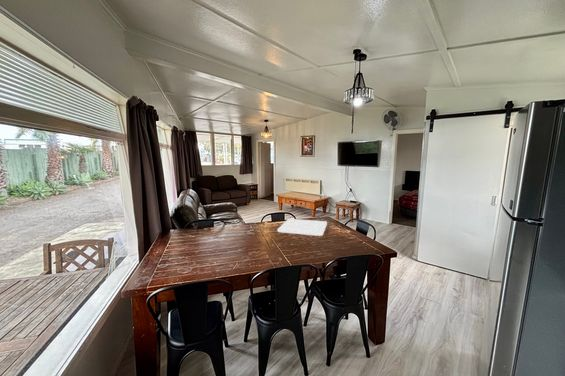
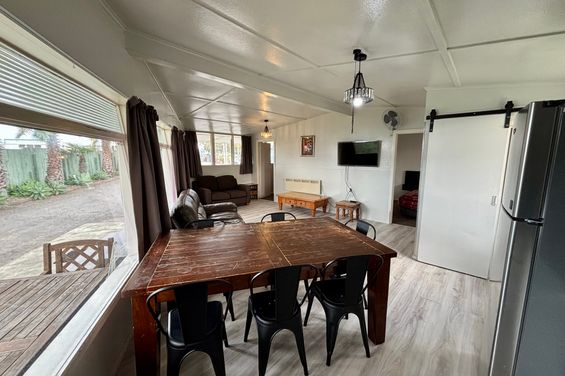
- placemat (303, 226)
